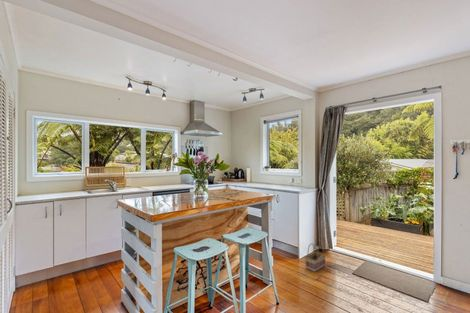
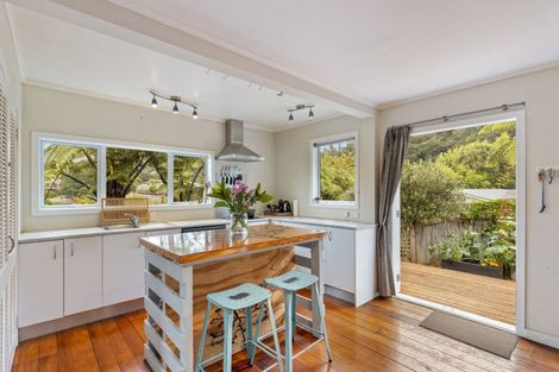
- basket (315, 256)
